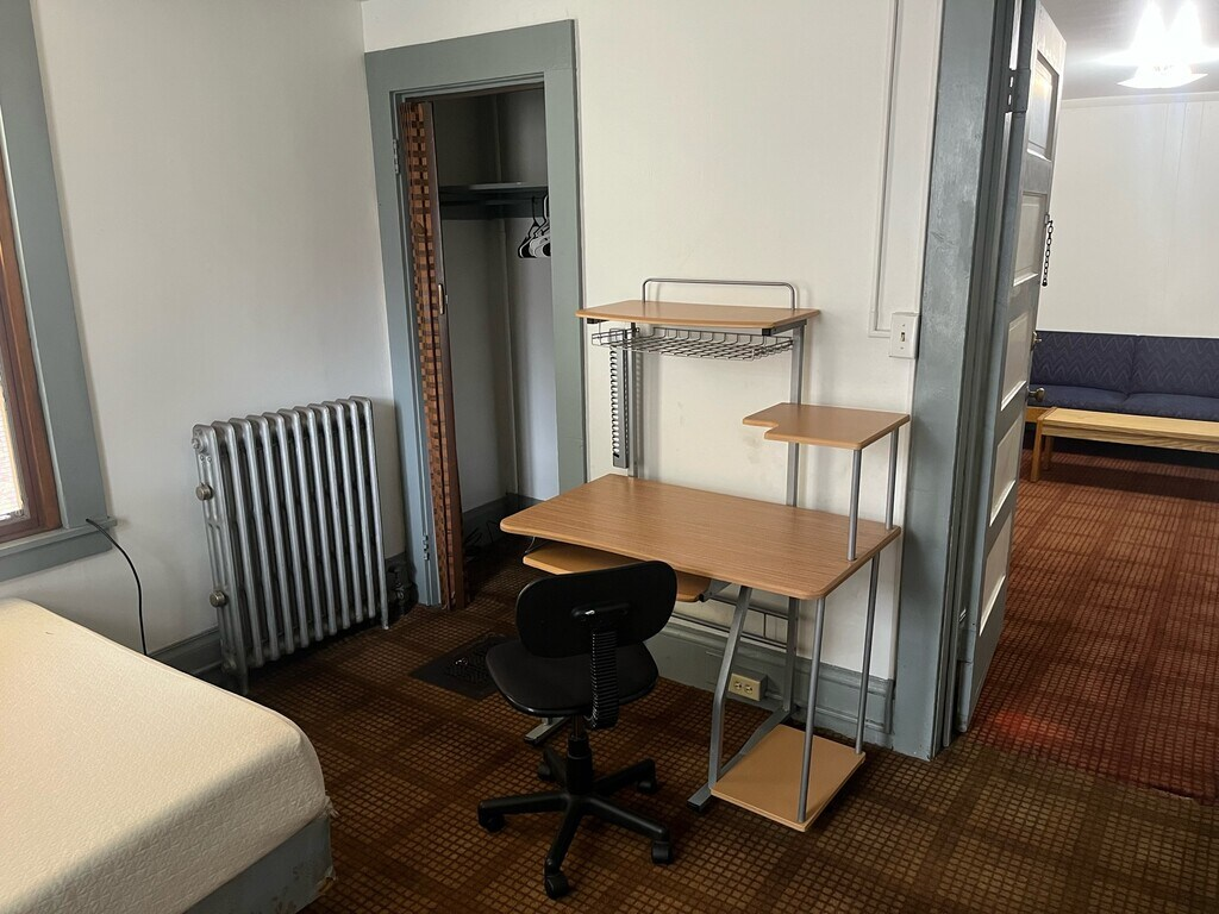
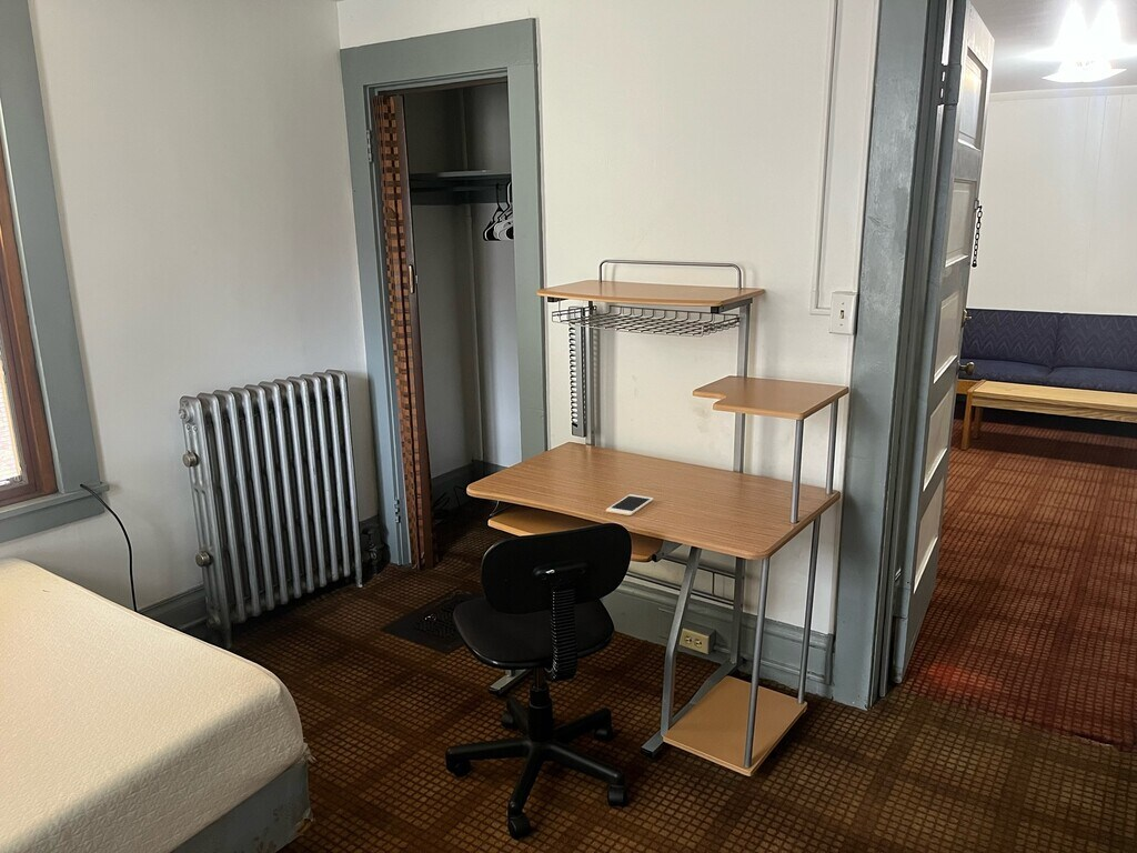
+ cell phone (630, 504)
